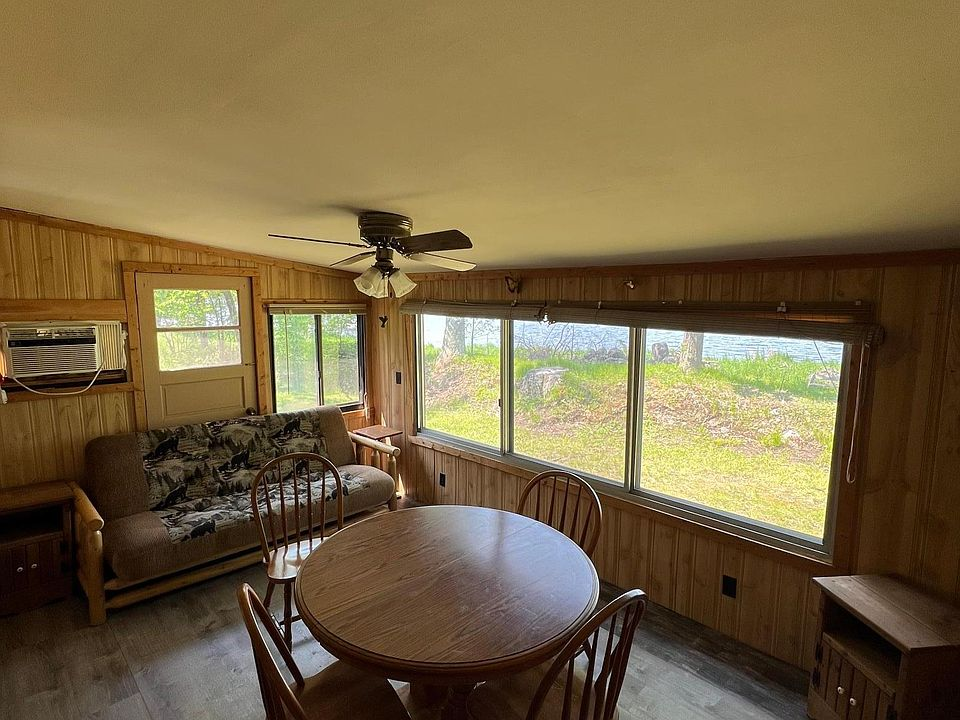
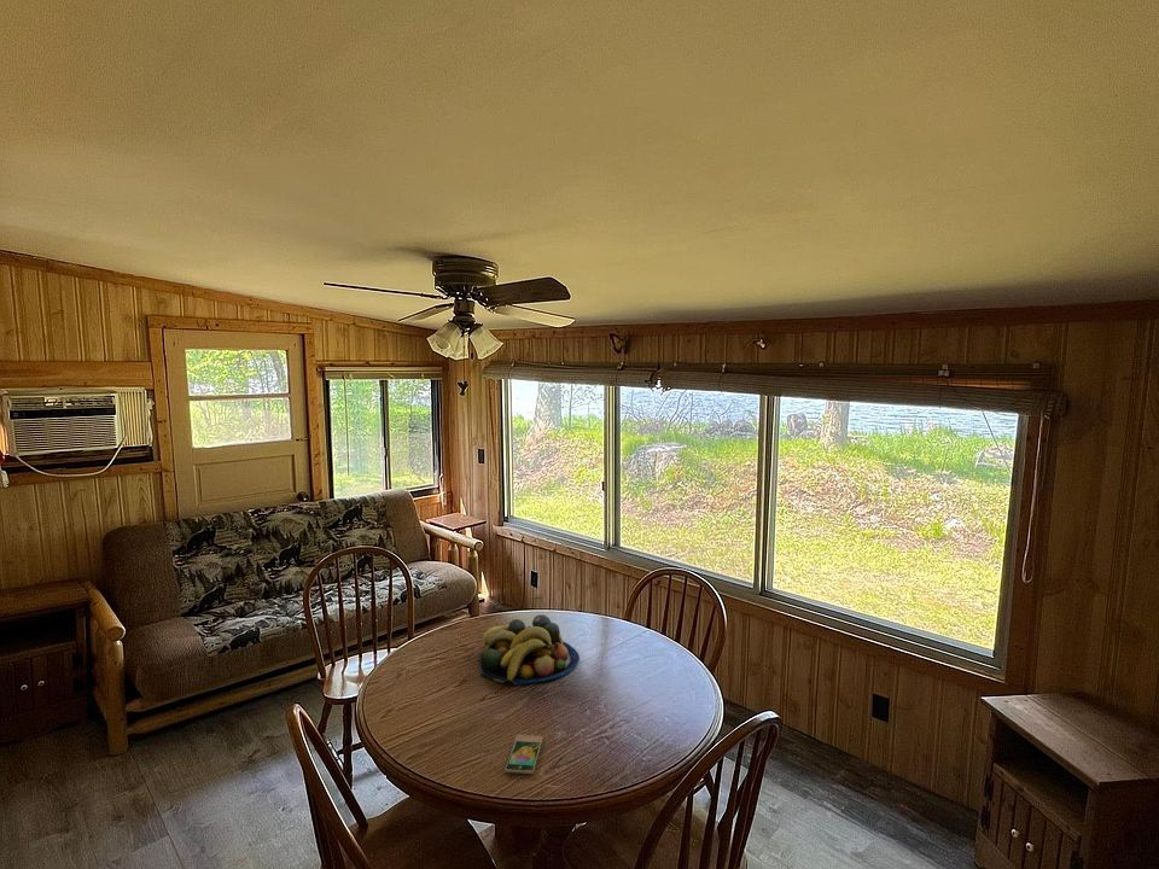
+ smartphone (524, 753)
+ fruit bowl (529, 642)
